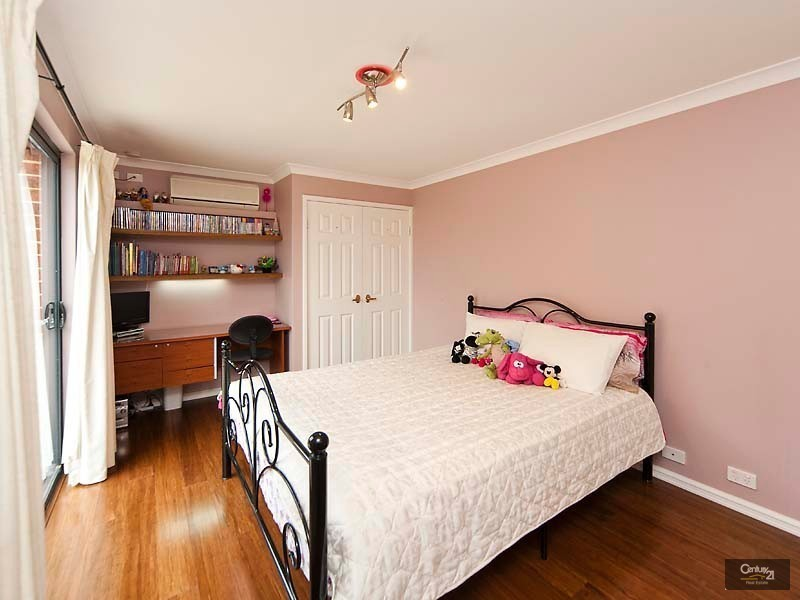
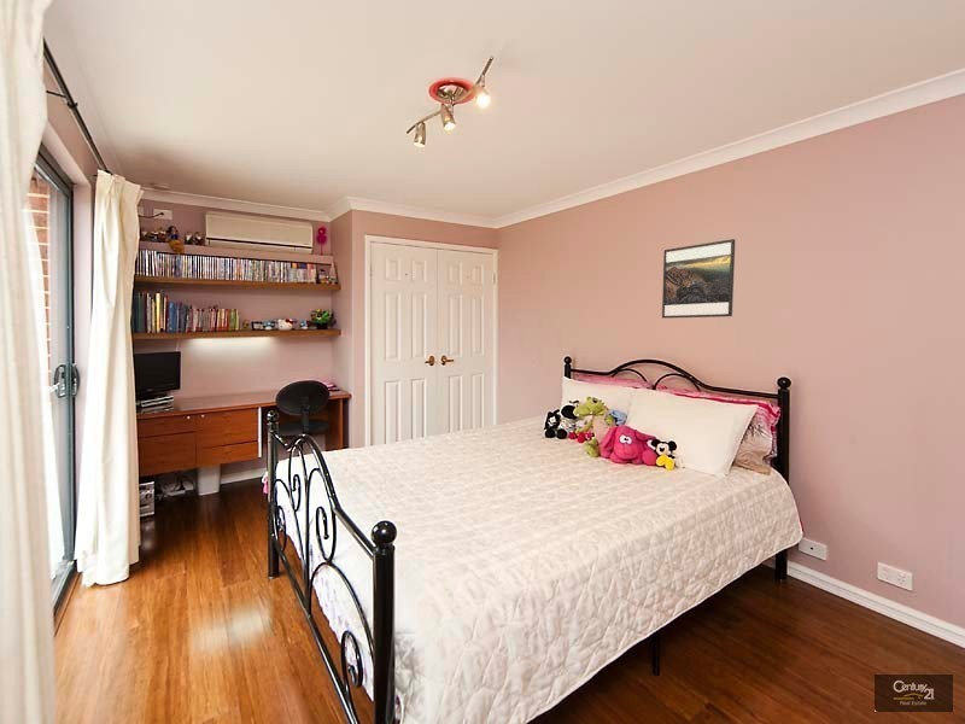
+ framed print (696, 281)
